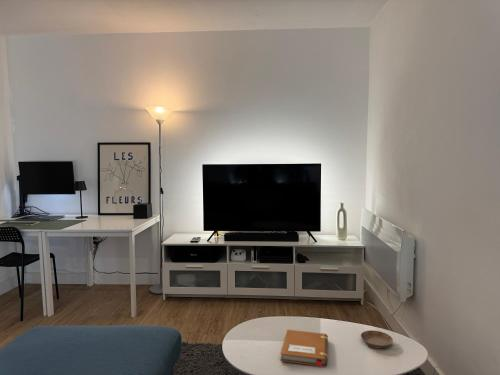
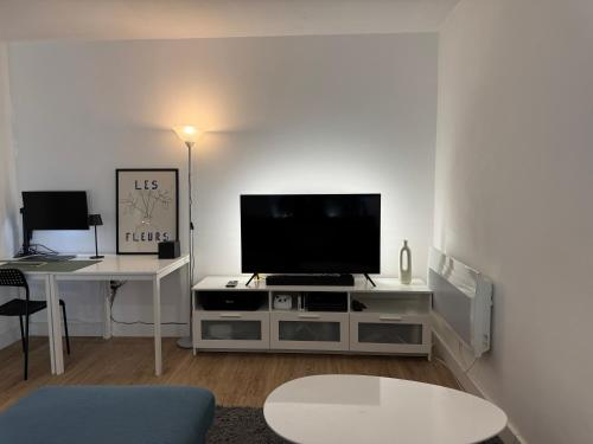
- saucer (376, 340)
- notebook (305, 347)
